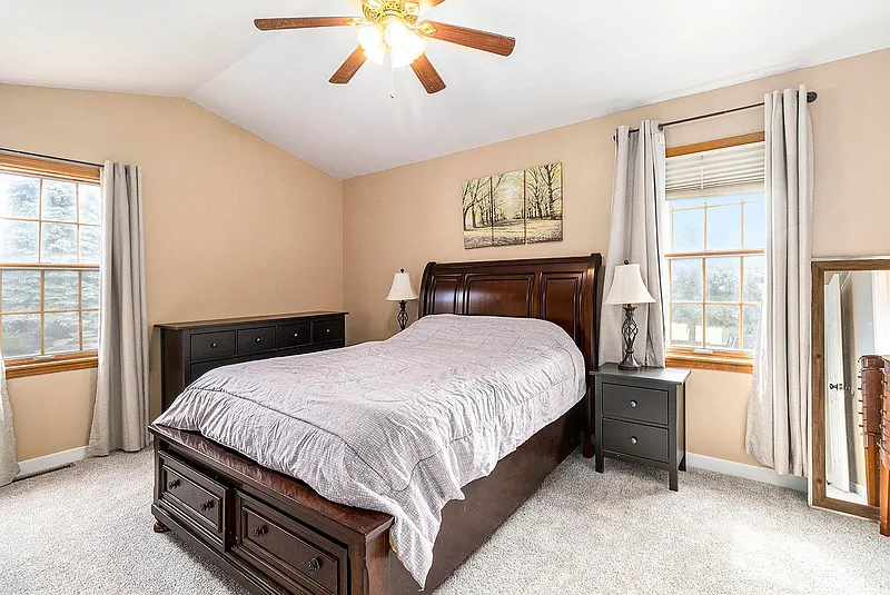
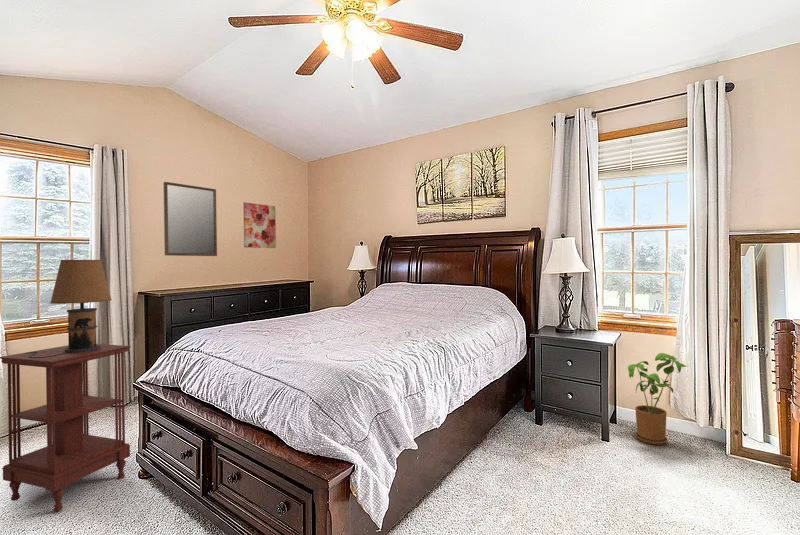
+ side table (69, 419)
+ house plant (651, 397)
+ home mirror (191, 220)
+ wall art (260, 226)
+ table lamp (68, 303)
